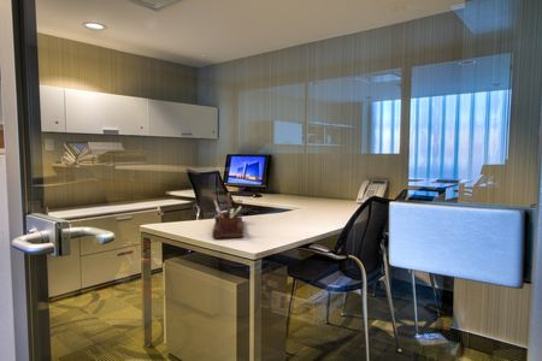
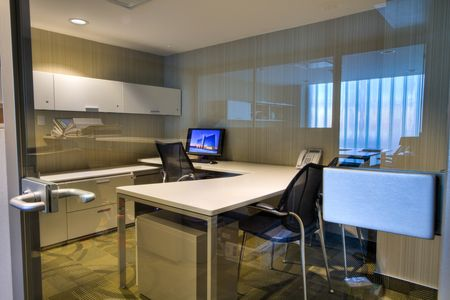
- desk organizer (228, 213)
